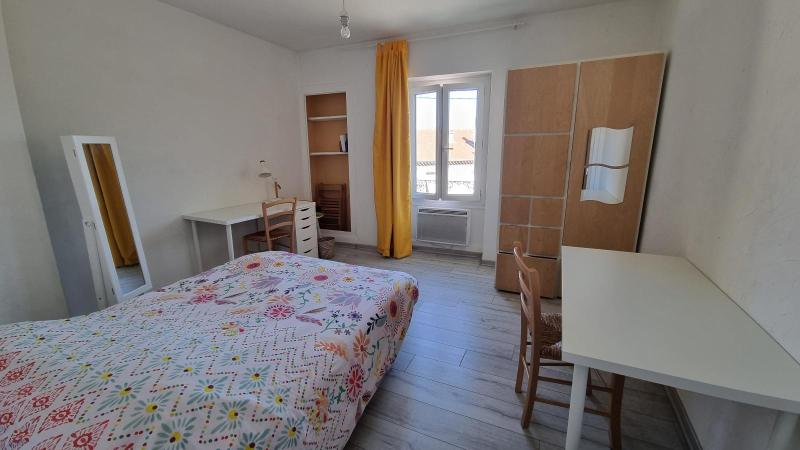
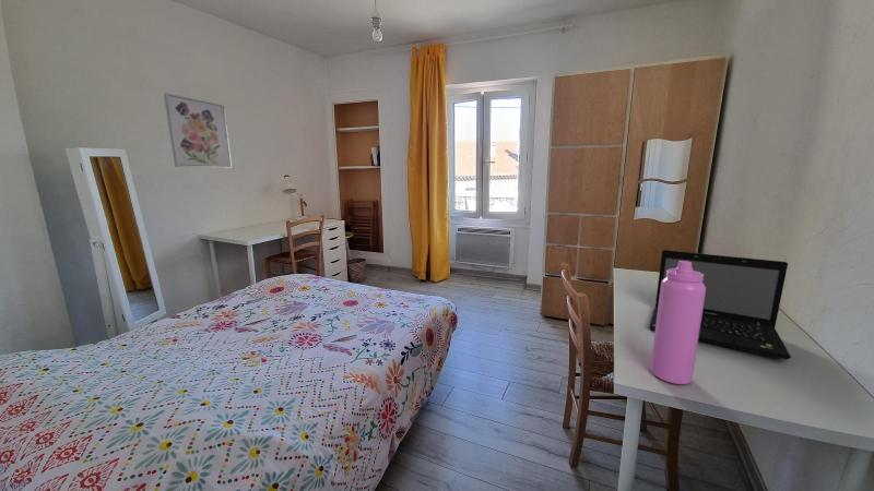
+ wall art (200, 133)
+ laptop (716, 298)
+ water bottle (677, 320)
